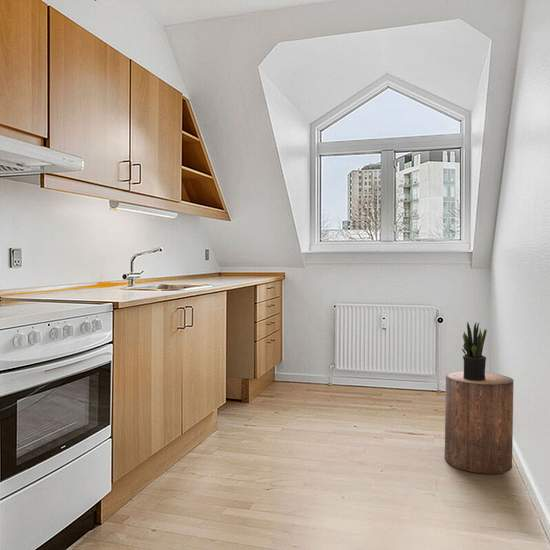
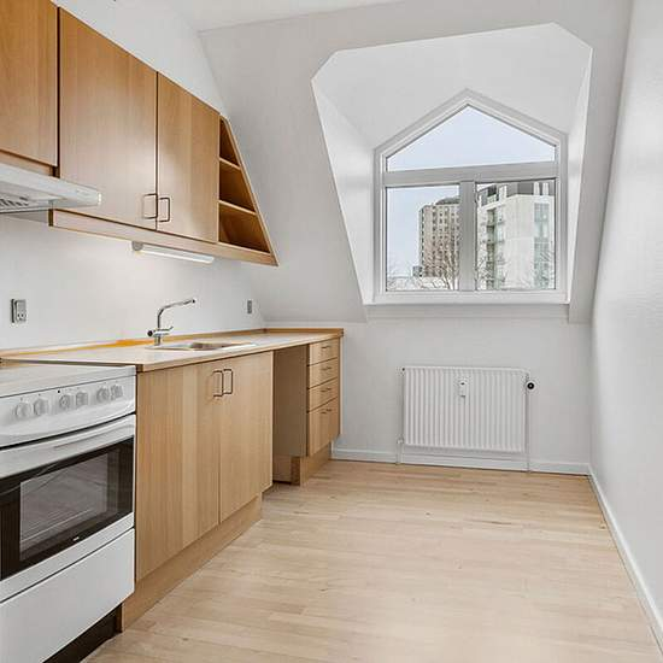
- potted plant (473, 349)
- stool (478, 419)
